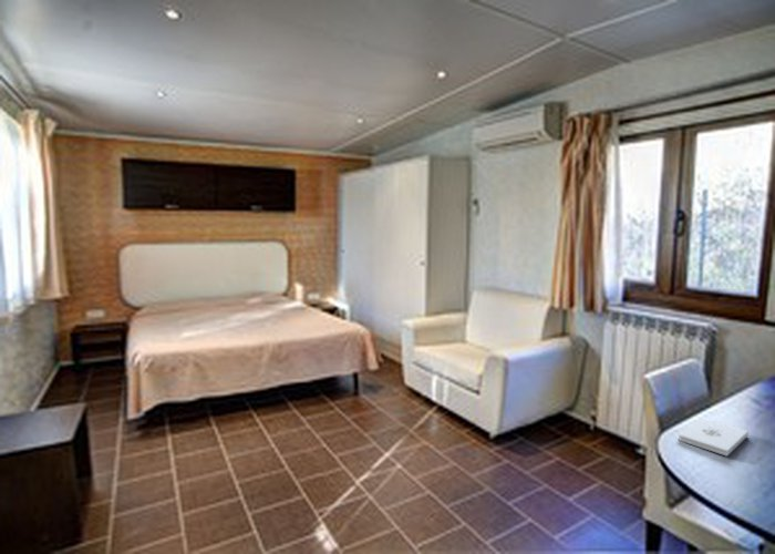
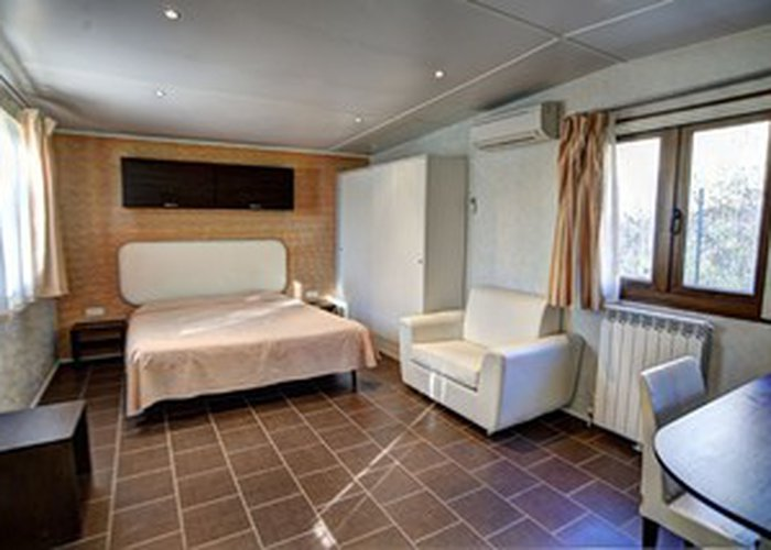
- notepad (712, 434)
